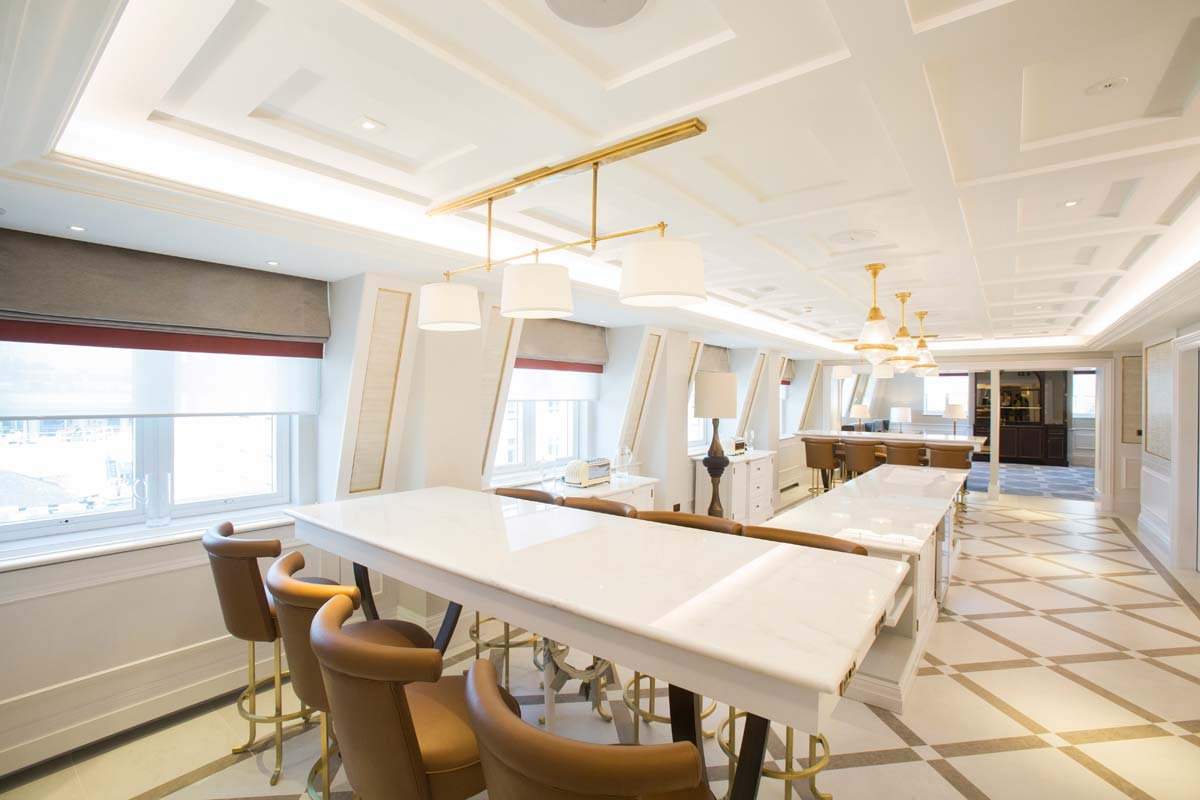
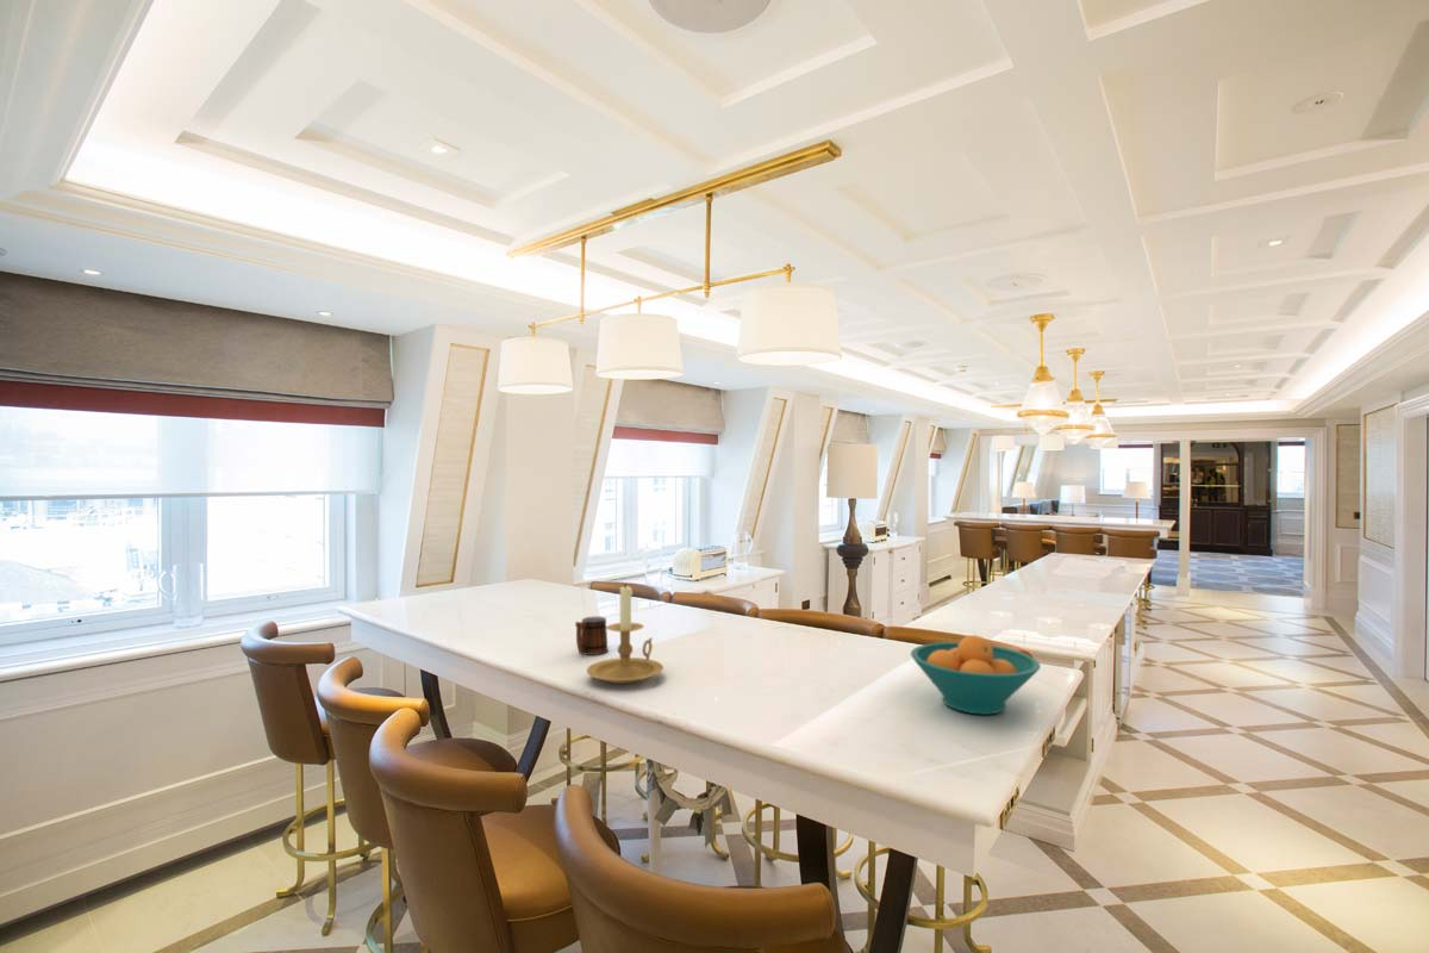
+ fruit bowl (973, 669)
+ candle holder (625, 630)
+ mug (589, 635)
